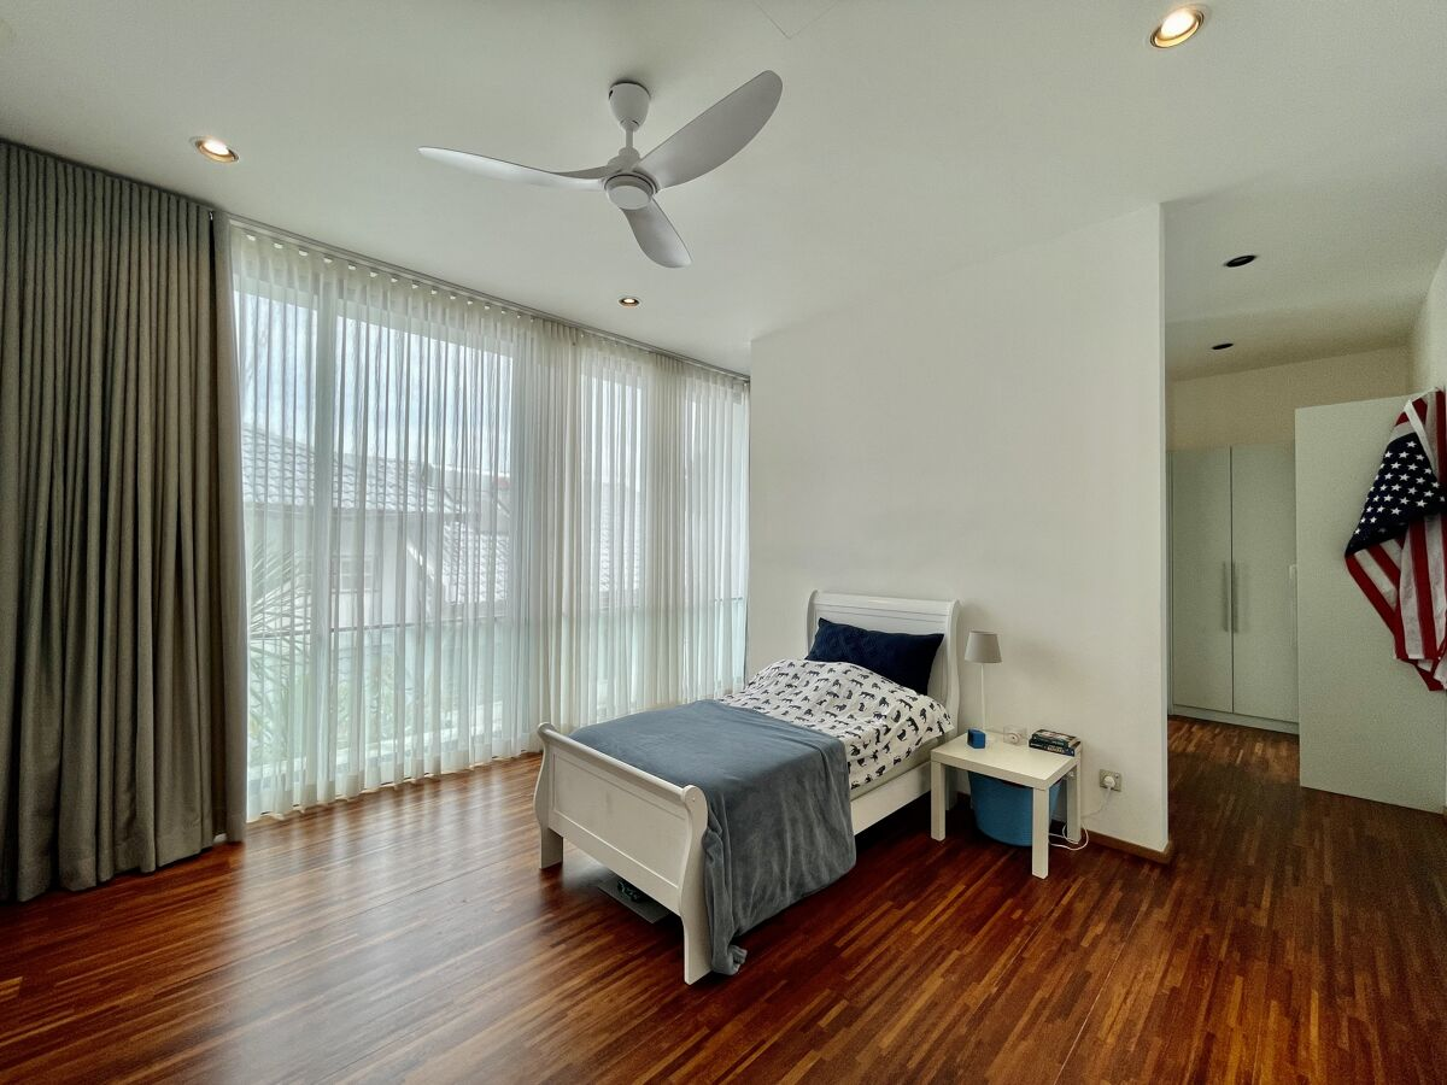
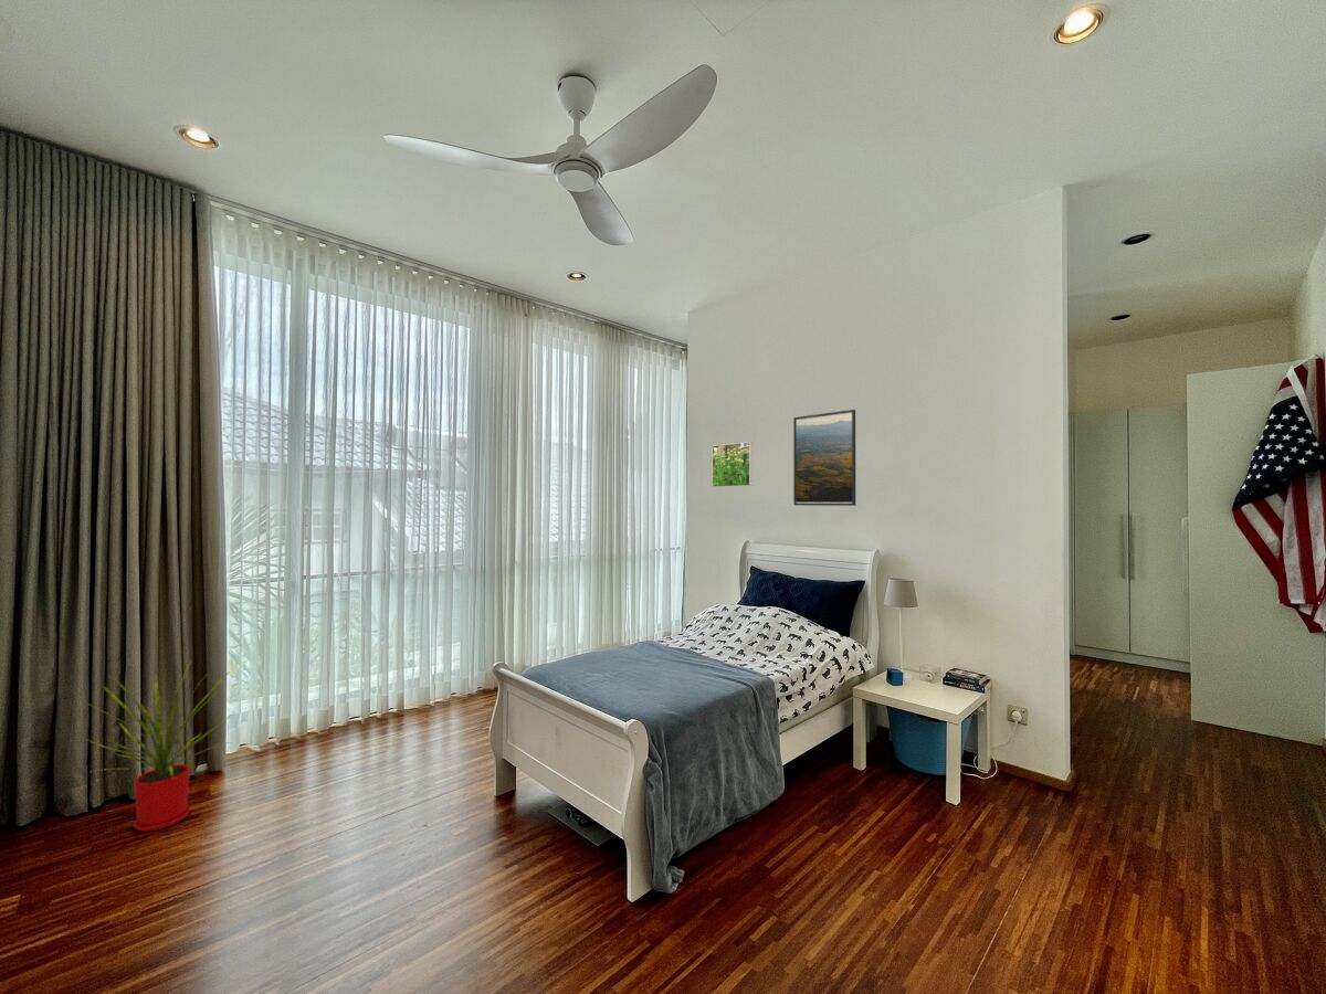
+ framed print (732, 465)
+ house plant (162, 743)
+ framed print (823, 459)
